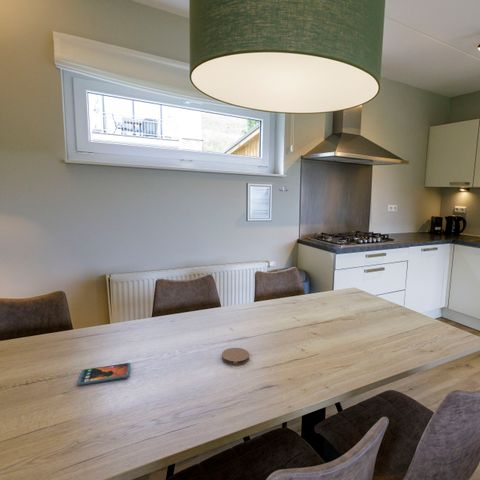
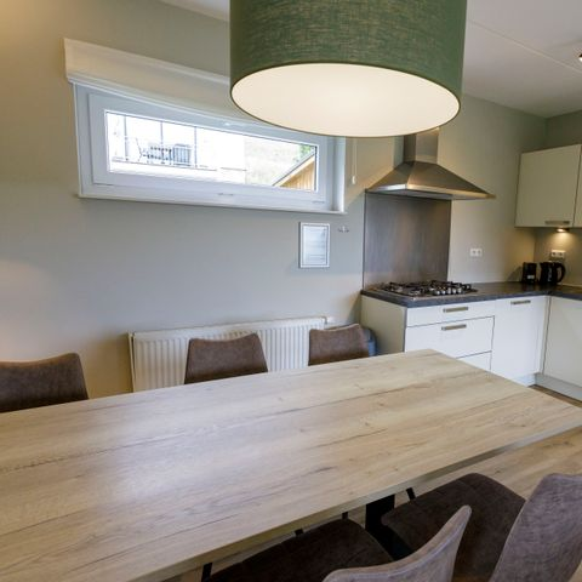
- coaster (235, 356)
- smartphone (105, 373)
